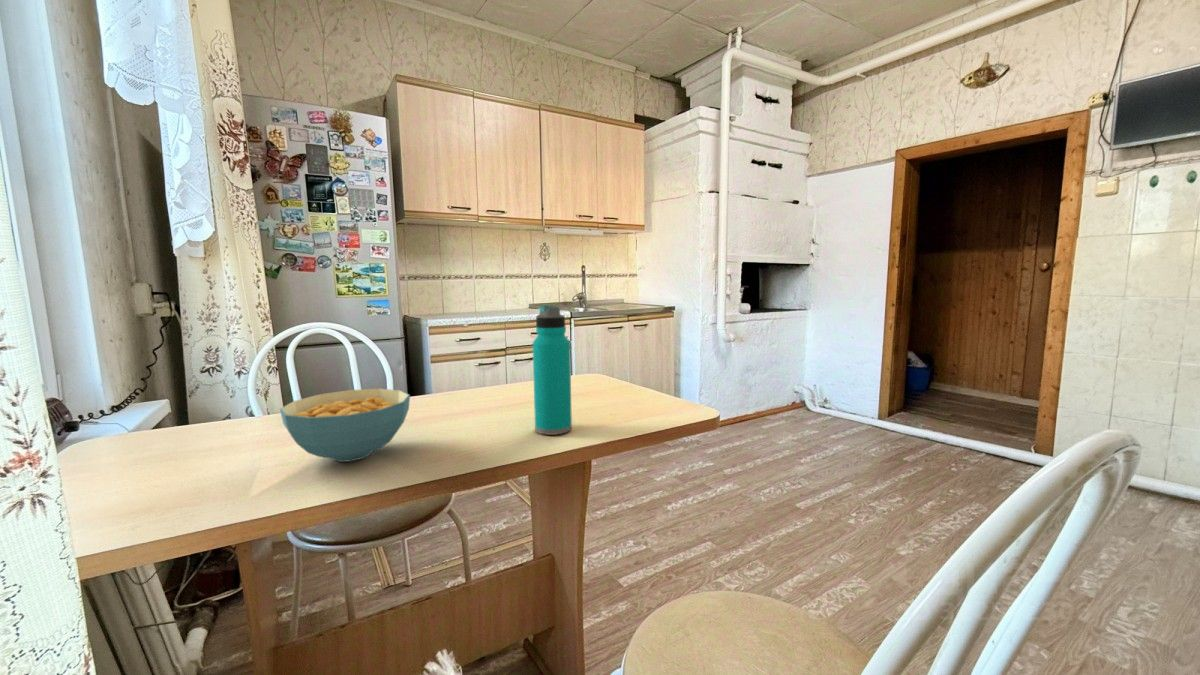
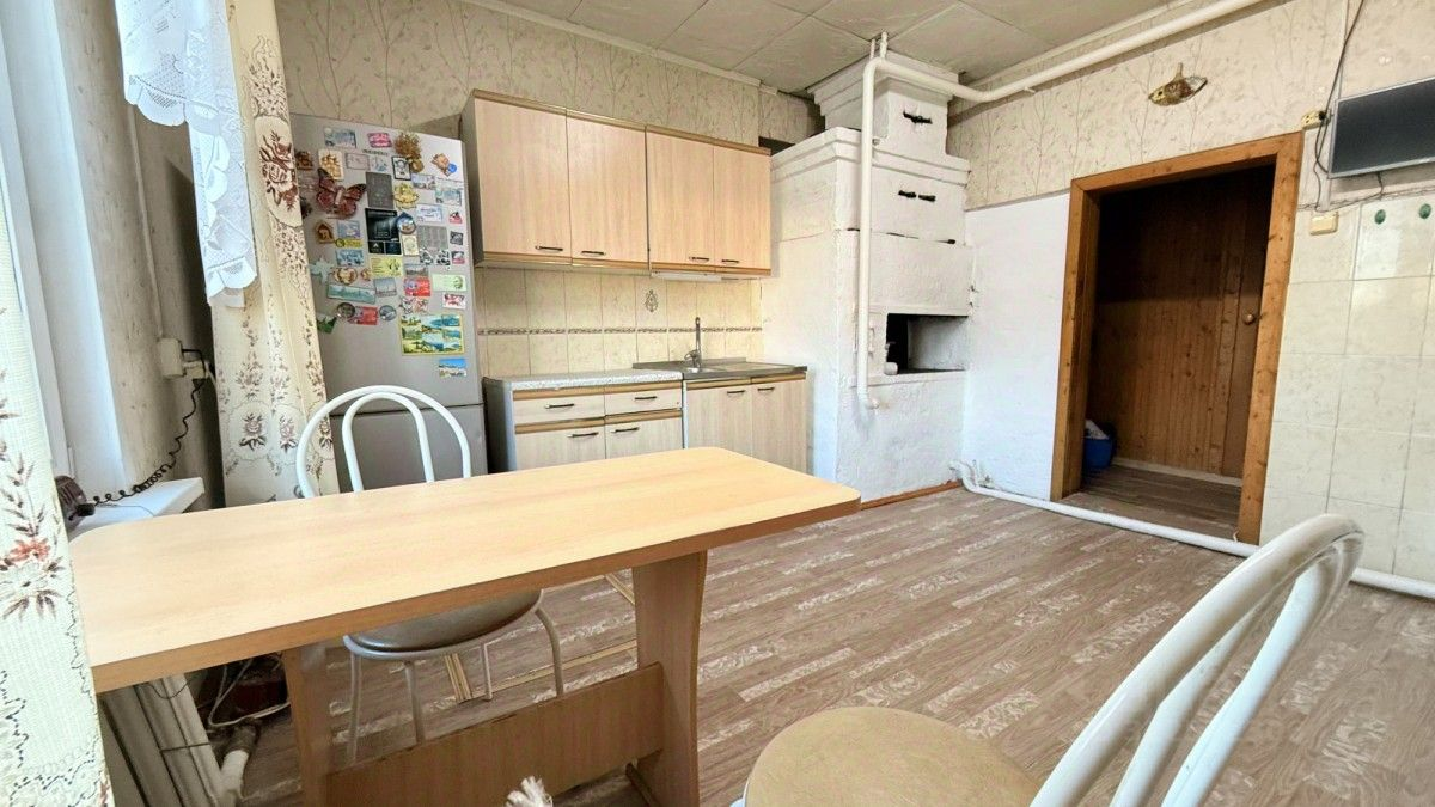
- cereal bowl (350, 428)
- water bottle (552, 368)
